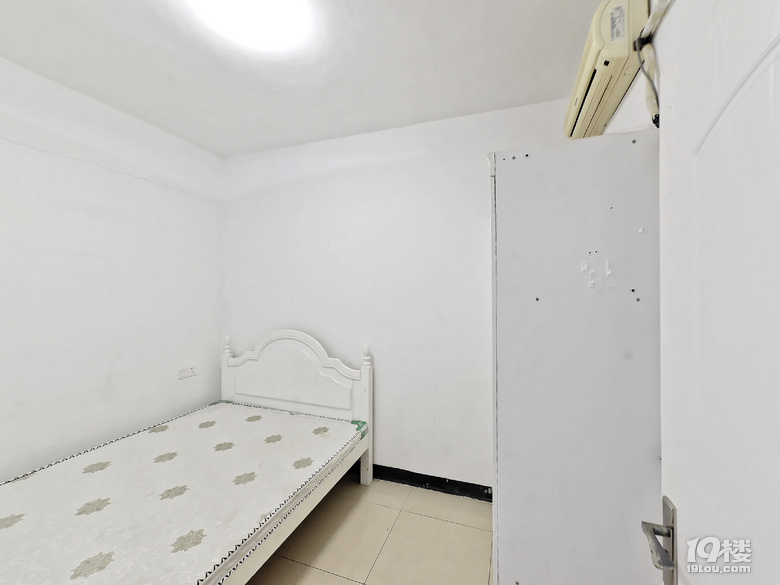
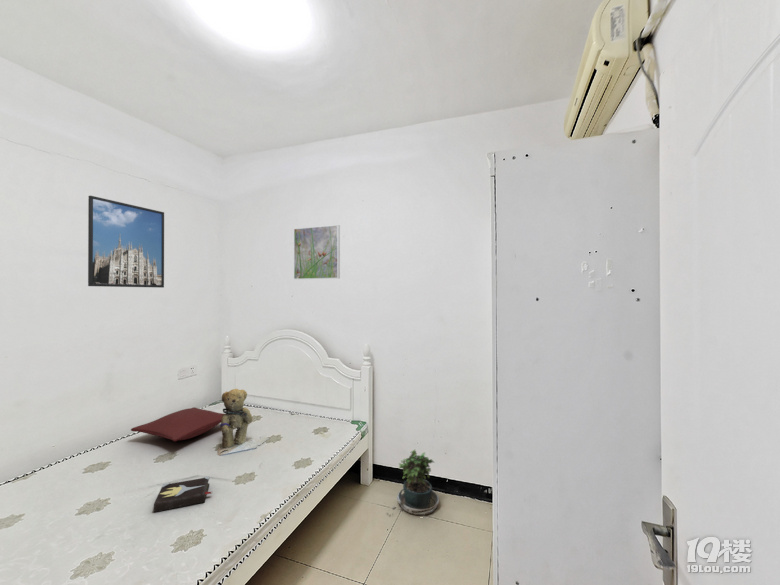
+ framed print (129, 245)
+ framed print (316, 253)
+ hardback book (183, 492)
+ pillow (185, 423)
+ teddy bear (240, 417)
+ potted plant (415, 478)
